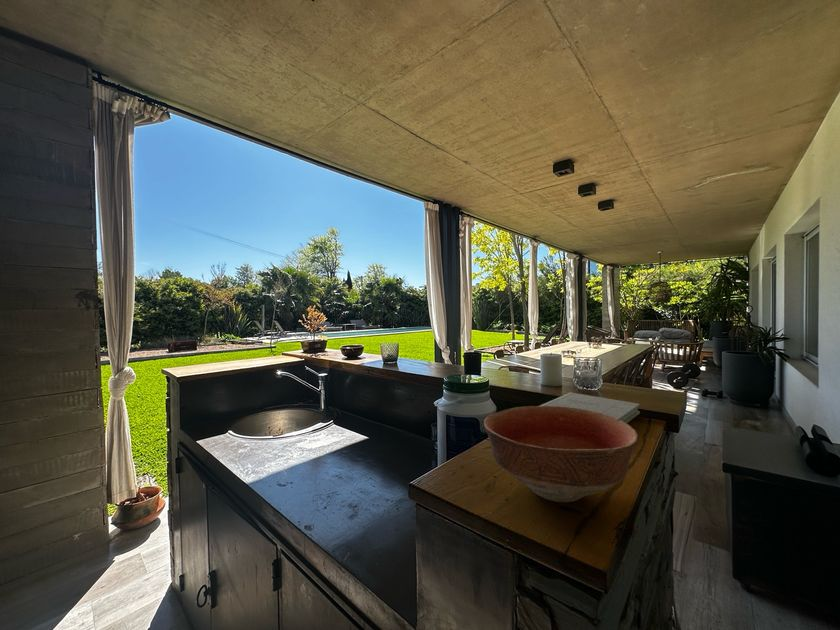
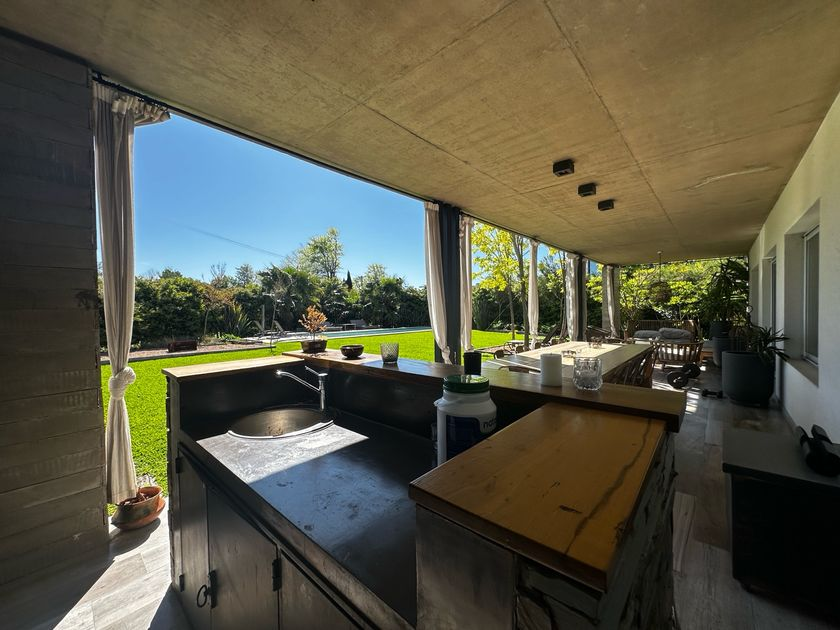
- bowl (554, 454)
- book (585, 409)
